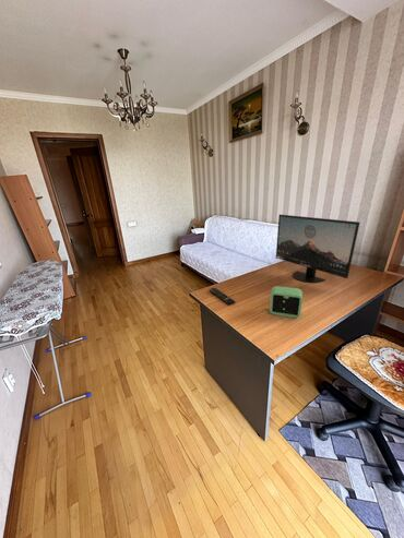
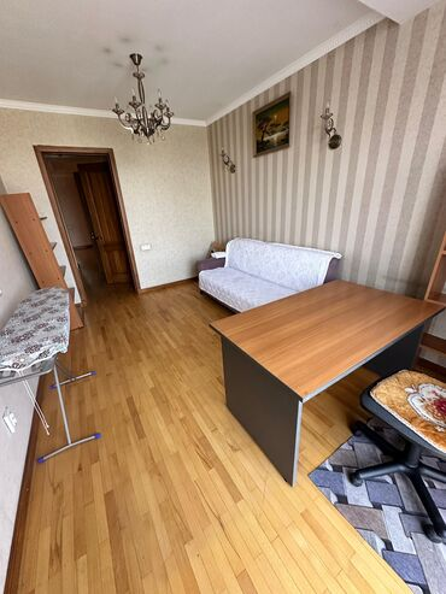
- alarm clock (285, 301)
- remote control (221, 296)
- monitor (310, 249)
